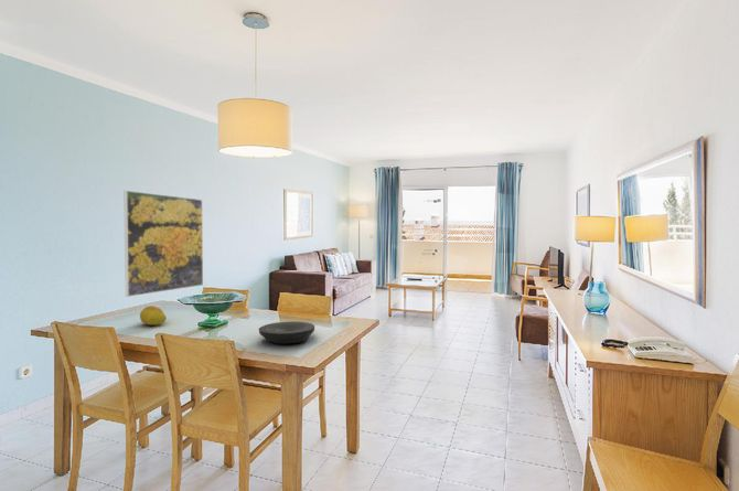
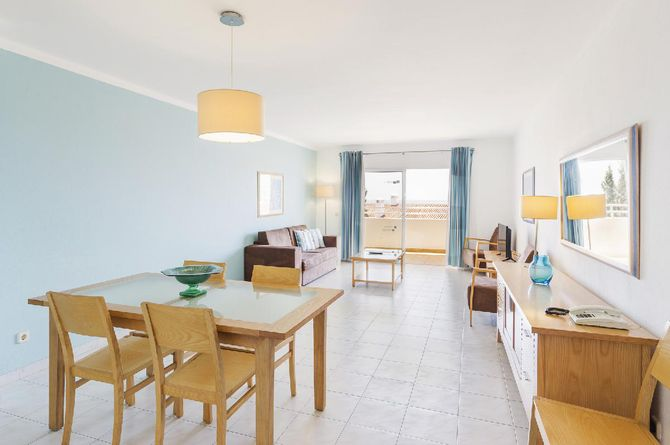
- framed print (168, 243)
- fruit (153, 316)
- plate (287, 333)
